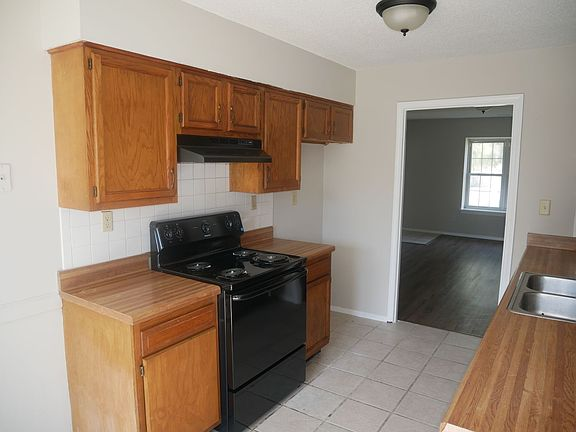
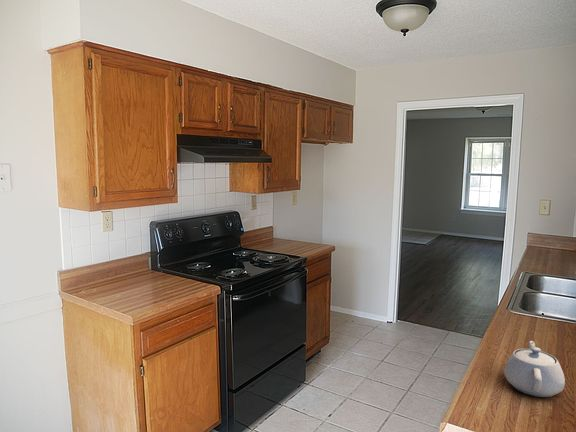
+ teapot (533, 367)
